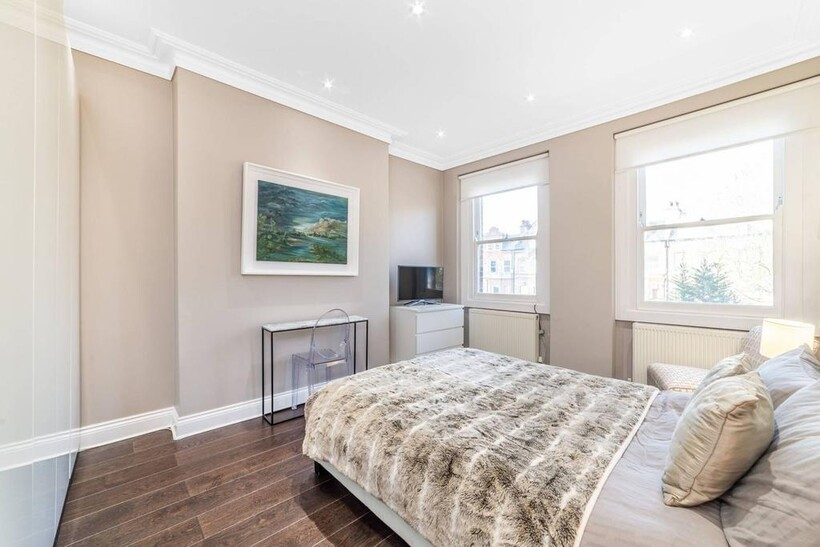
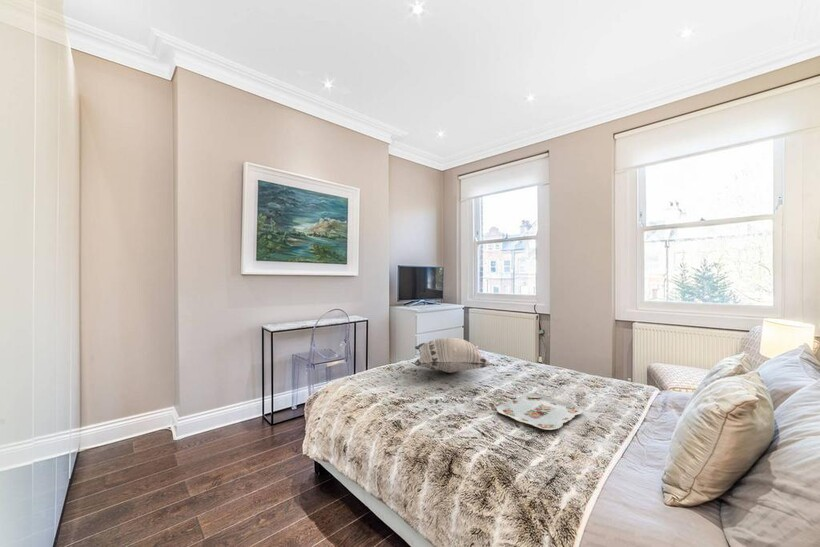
+ decorative pillow (449, 354)
+ serving tray (539, 410)
